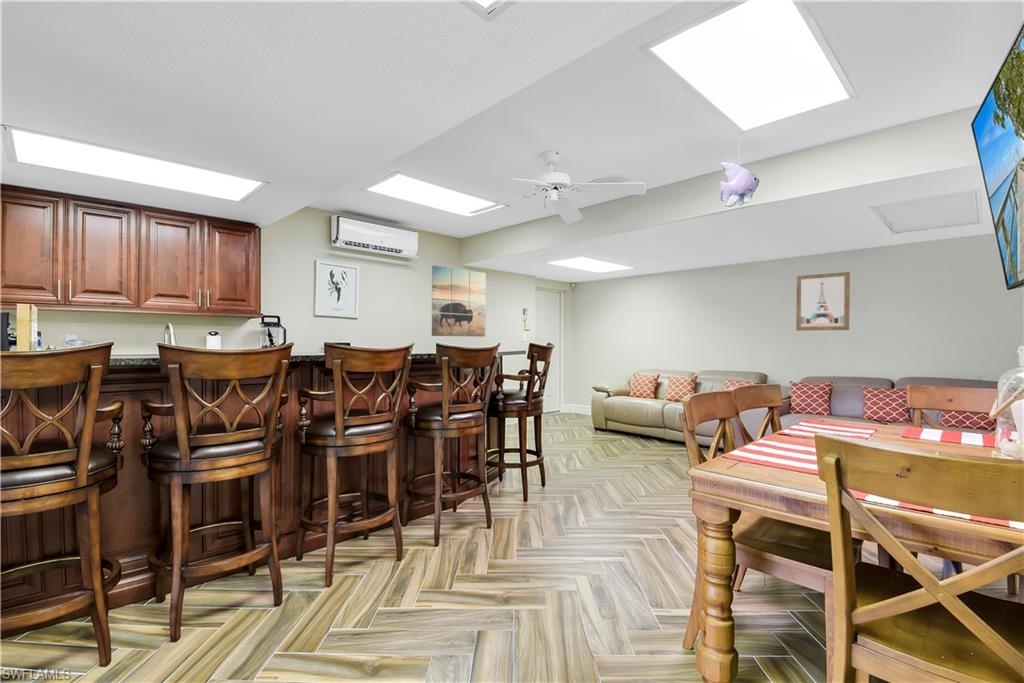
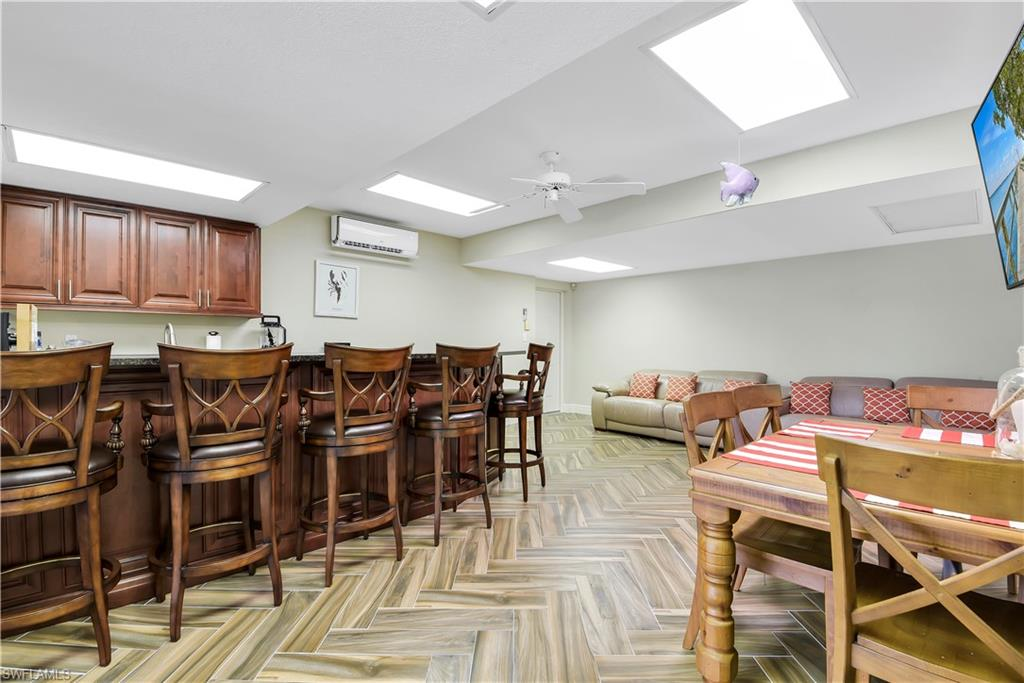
- wall art (822, 302)
- wall art (459, 302)
